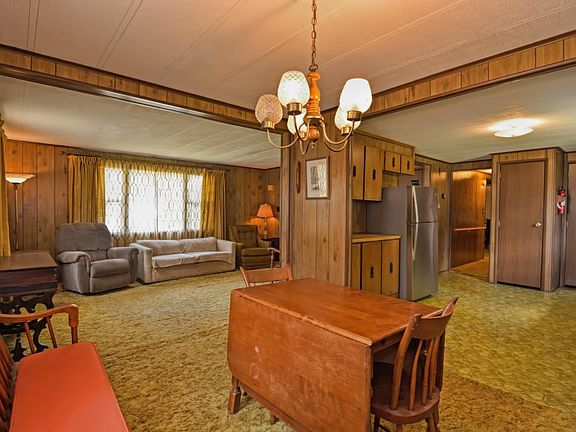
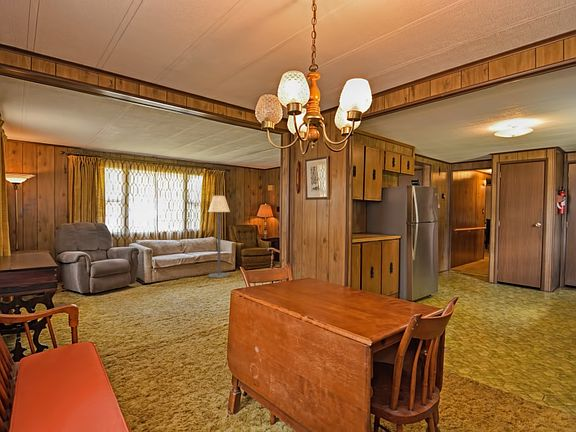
+ floor lamp (219, 236)
